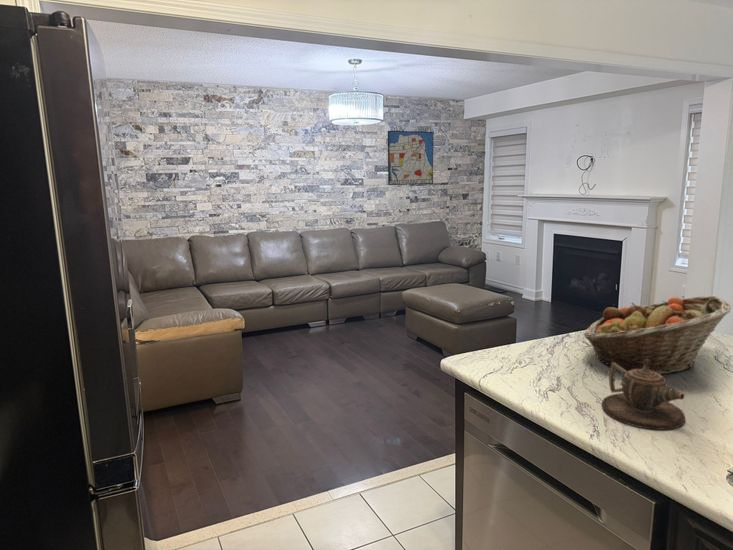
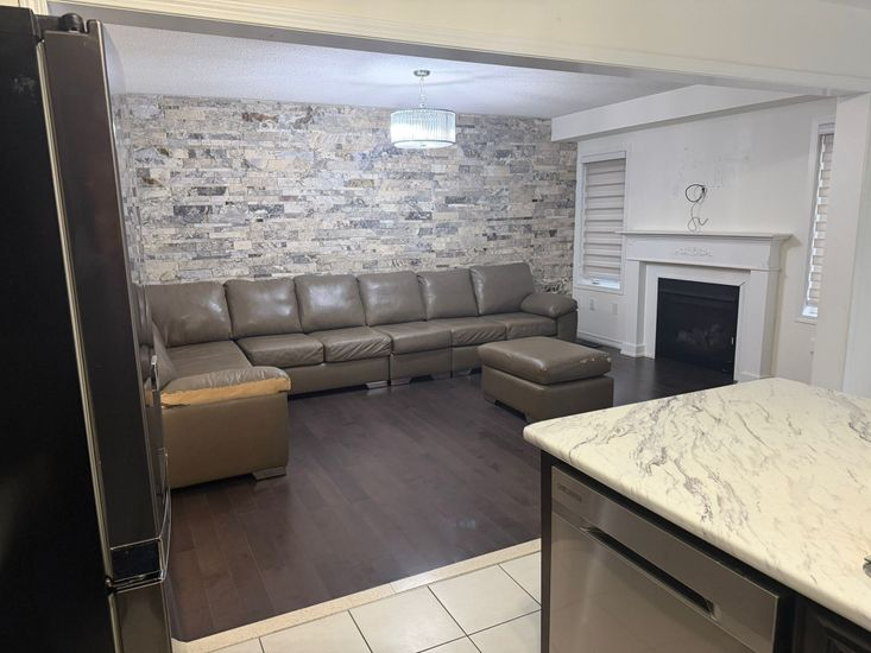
- teapot (643, 385)
- fruit basket (653, 328)
- wall art (411, 158)
